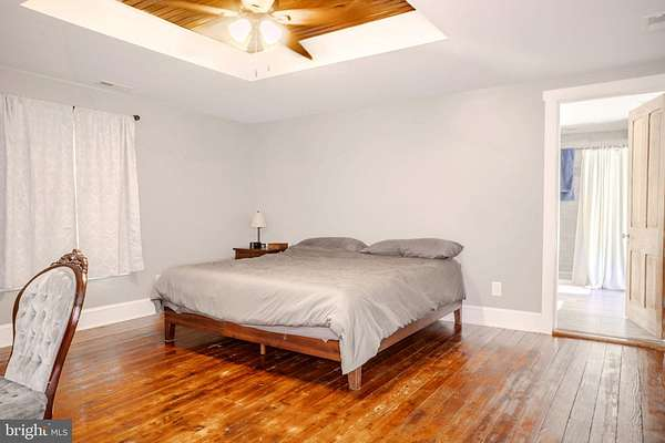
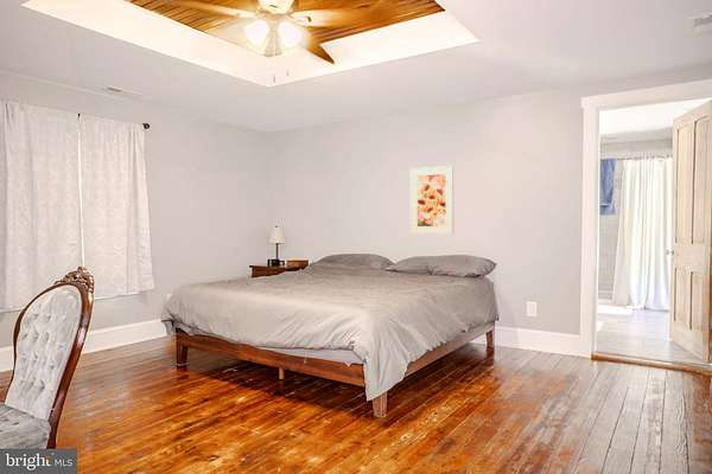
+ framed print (431, 200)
